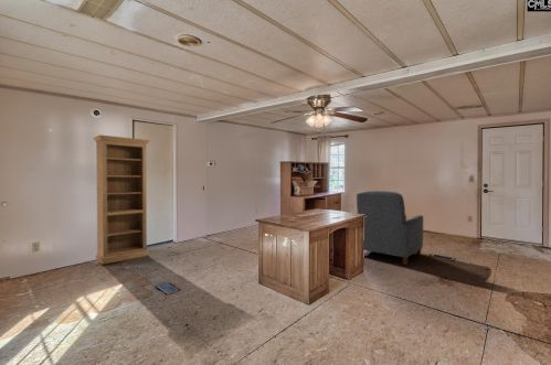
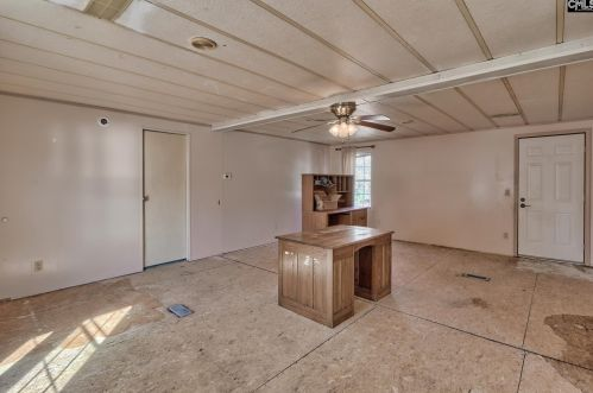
- chair (388, 222)
- bookshelf (123, 198)
